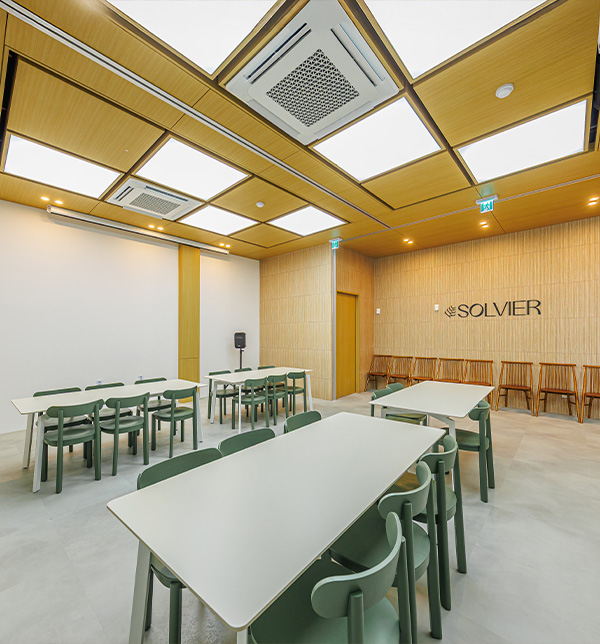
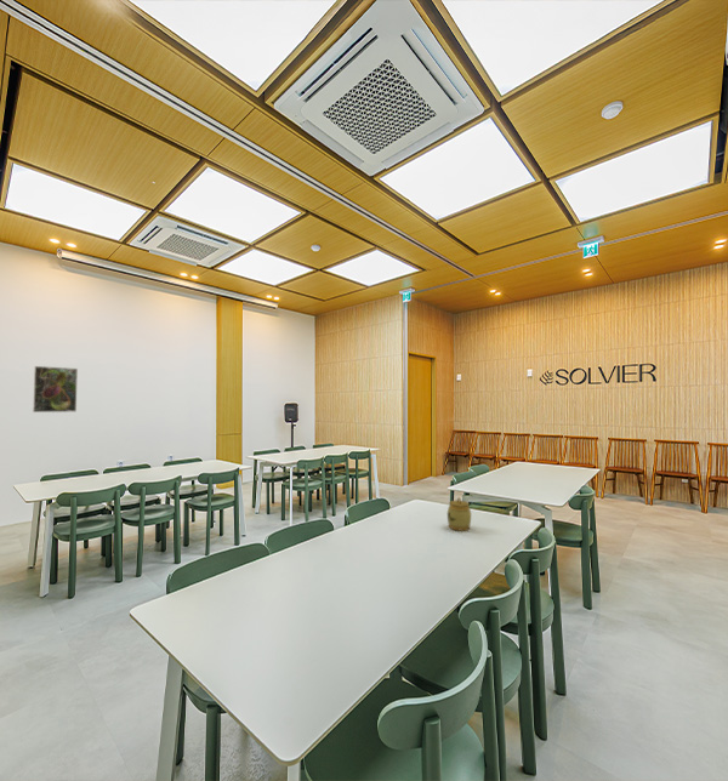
+ jar (459, 512)
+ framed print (56, 389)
